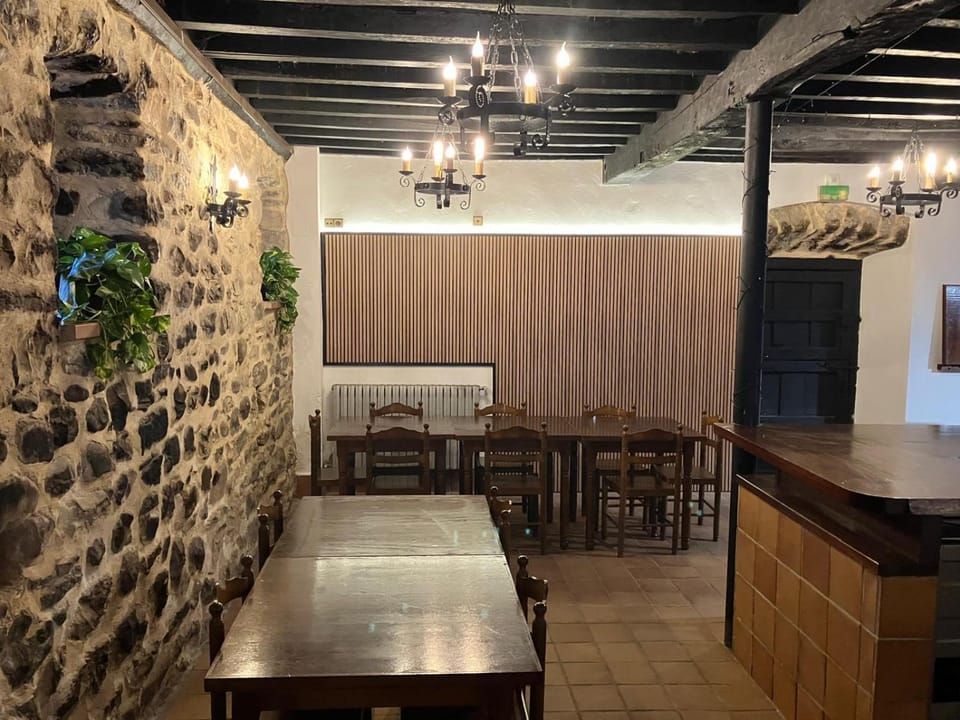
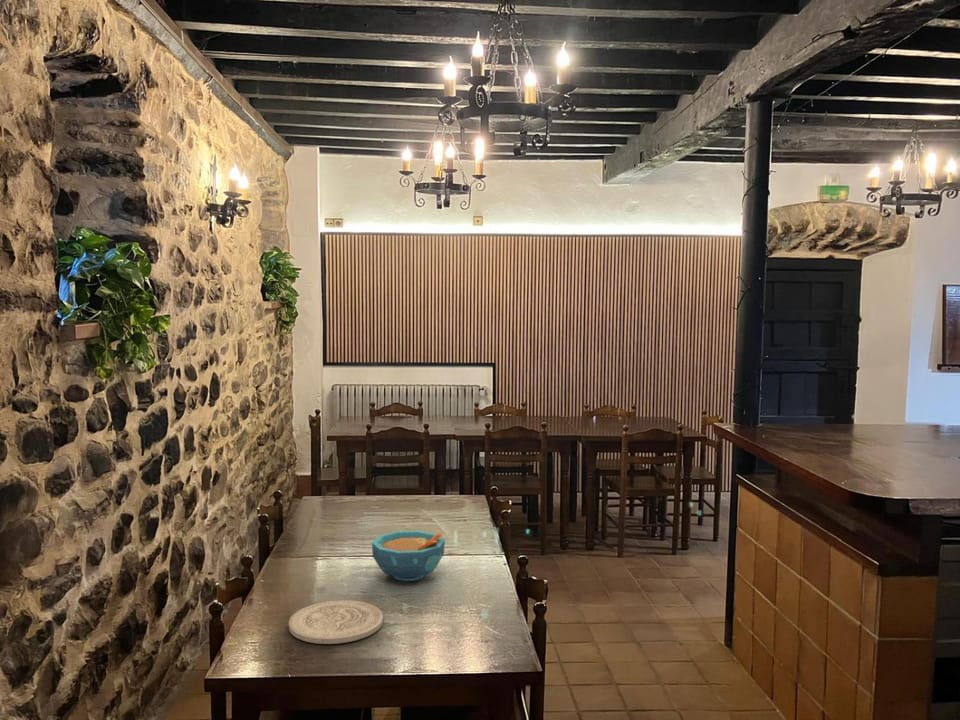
+ bowl (408, 554)
+ plate (336, 620)
